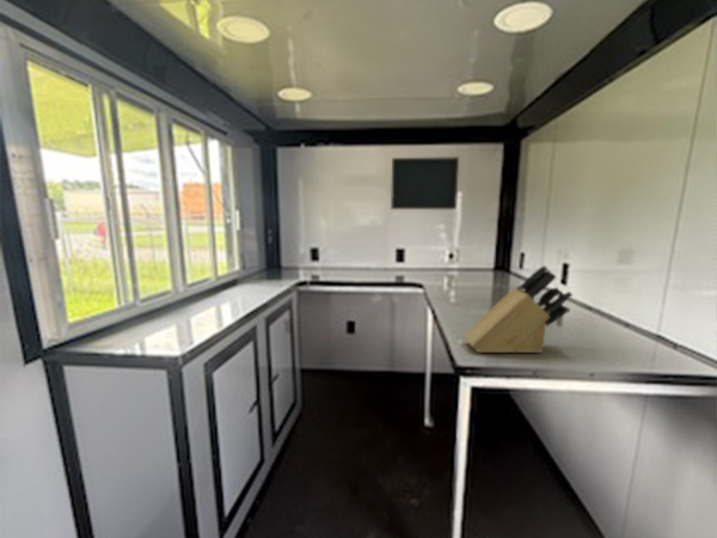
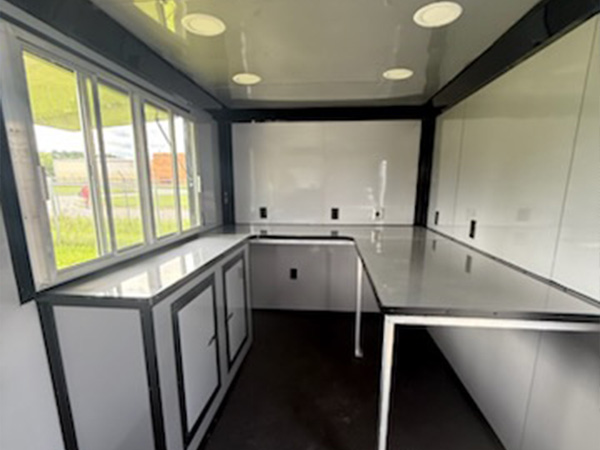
- knife block (516, 307)
- digital display (423, 183)
